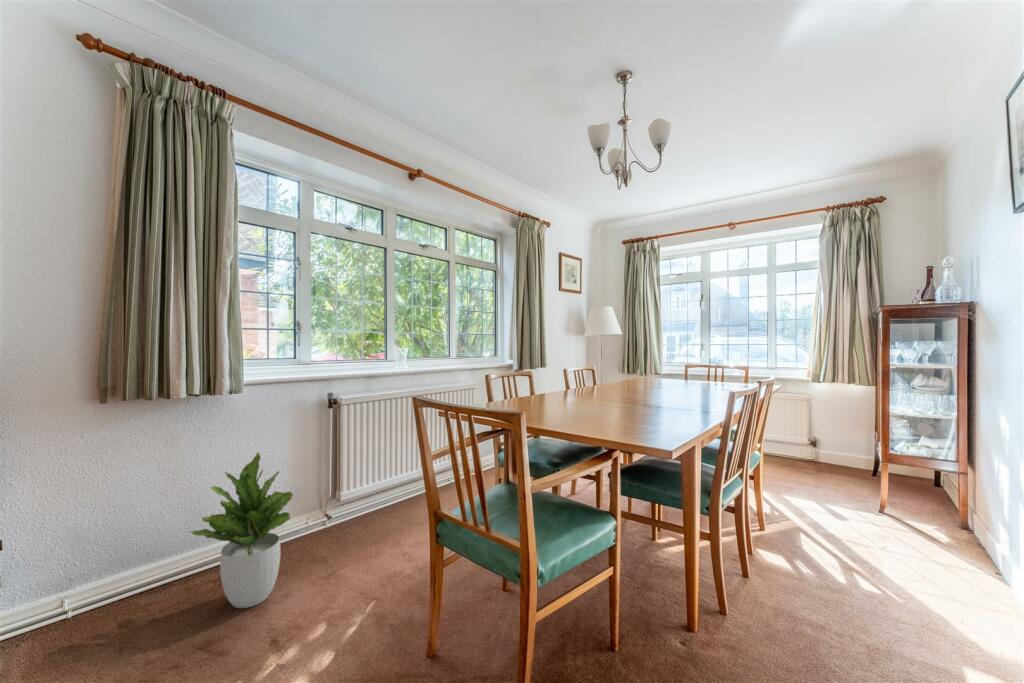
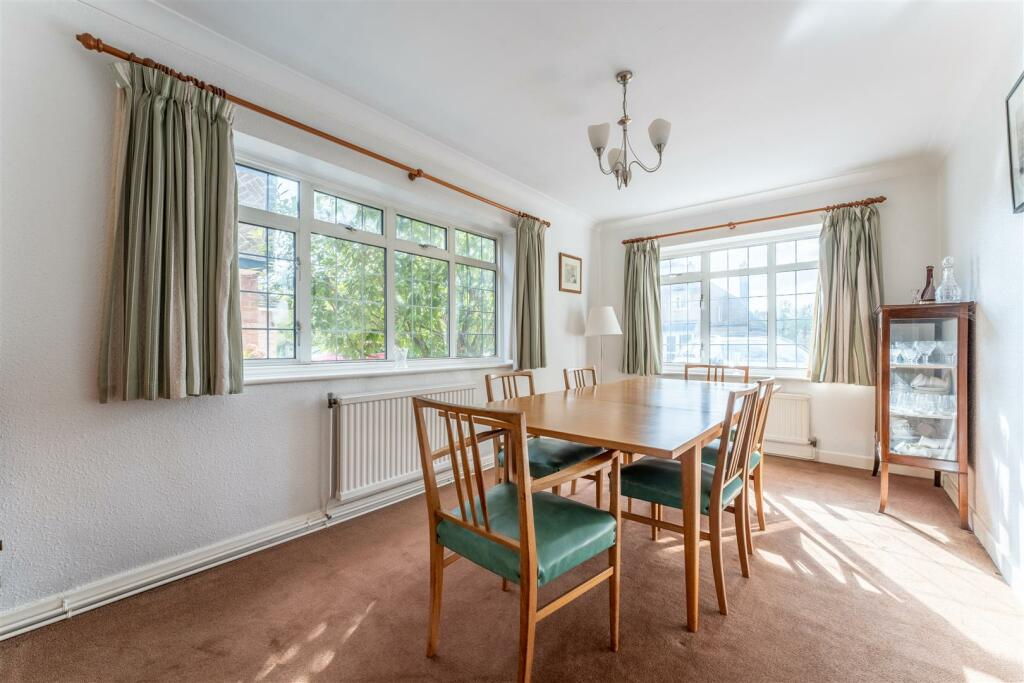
- potted plant (249, 528)
